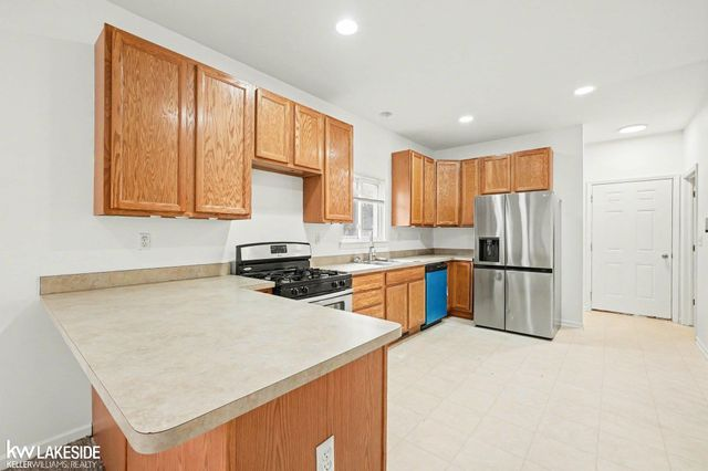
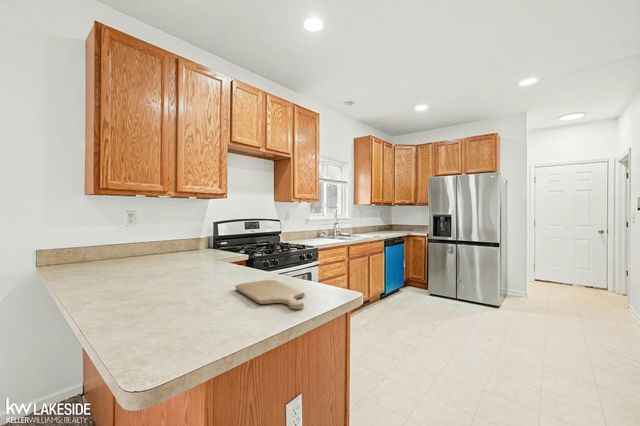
+ chopping board (274, 293)
